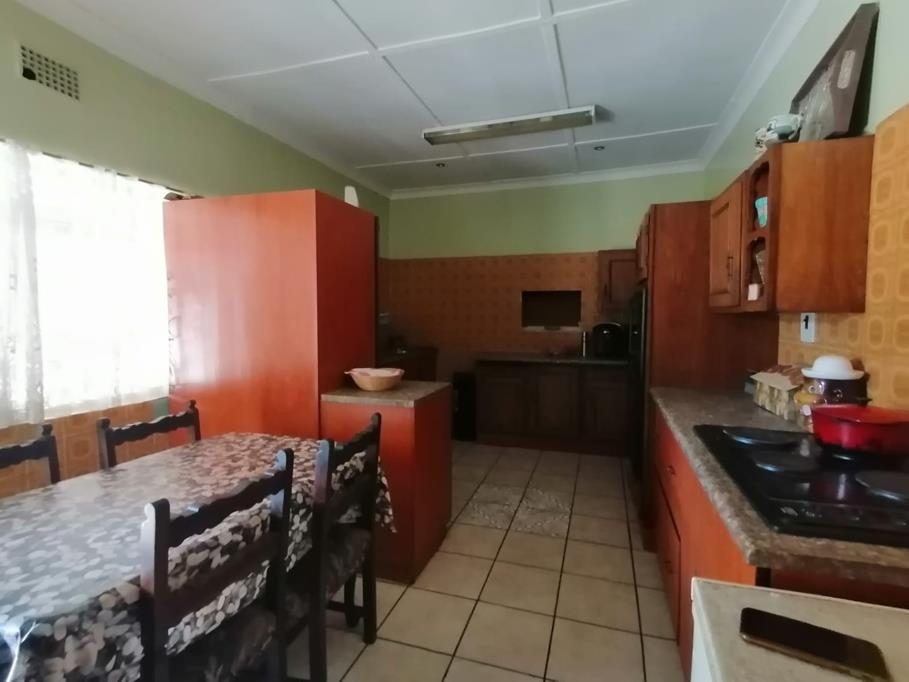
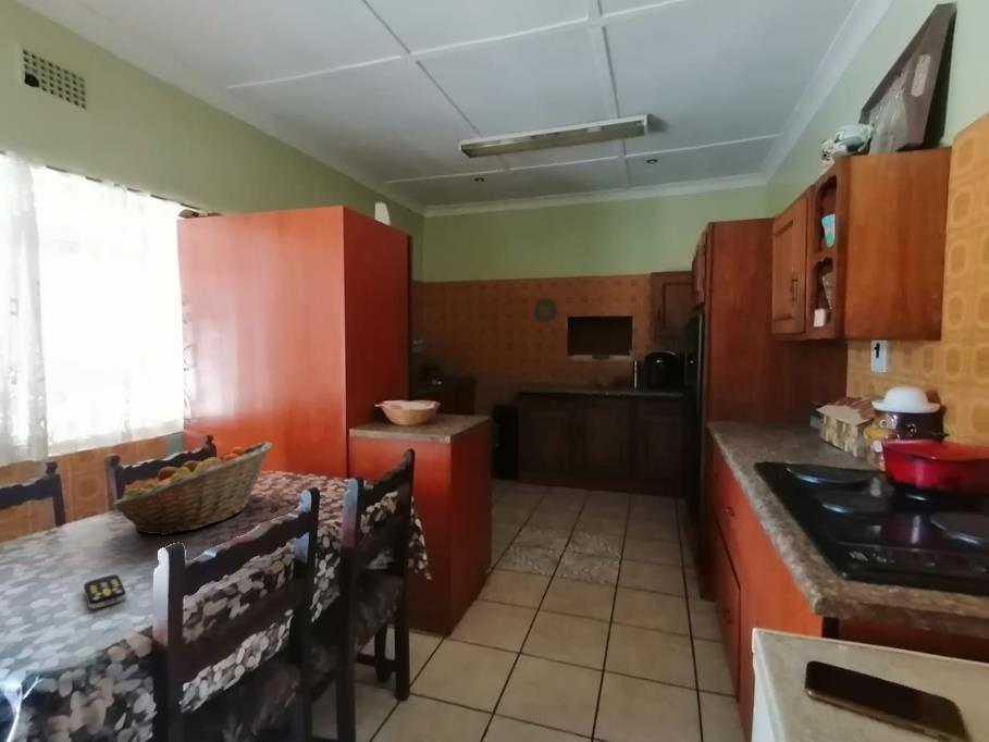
+ decorative plate (545, 310)
+ fruit basket (201, 482)
+ remote control (104, 590)
